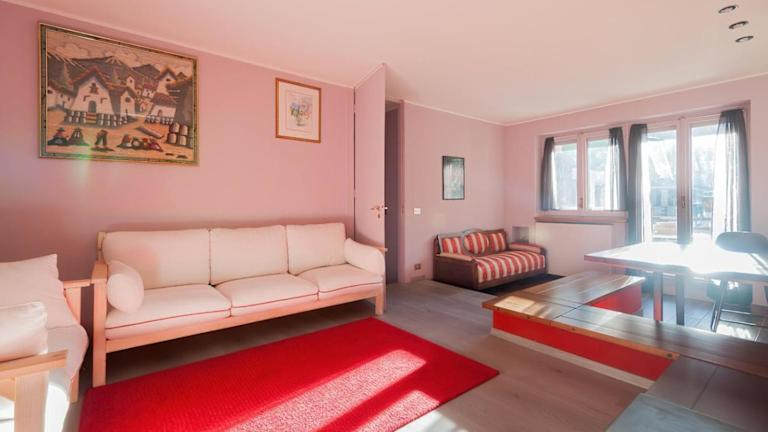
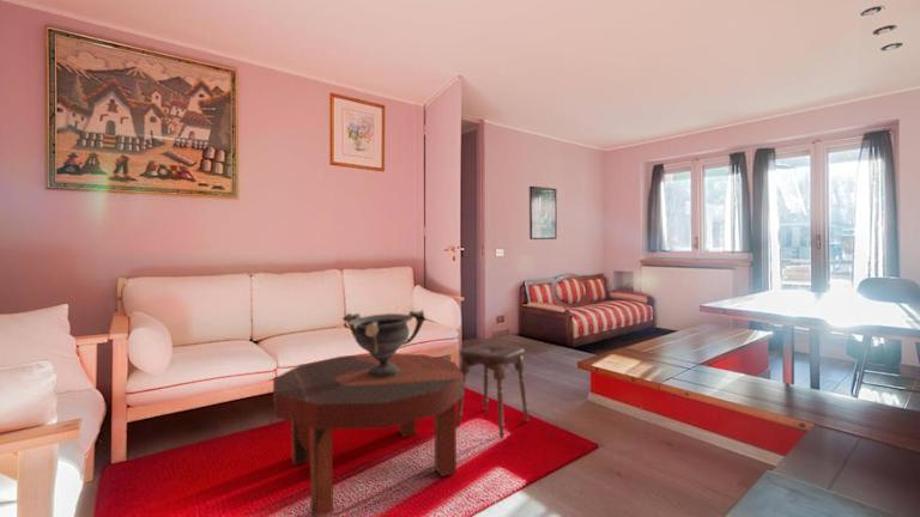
+ stool (488, 385)
+ coffee table (374, 418)
+ decorative bowl (389, 342)
